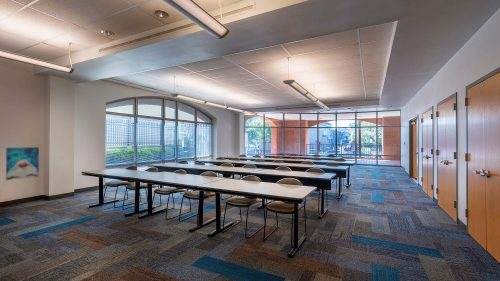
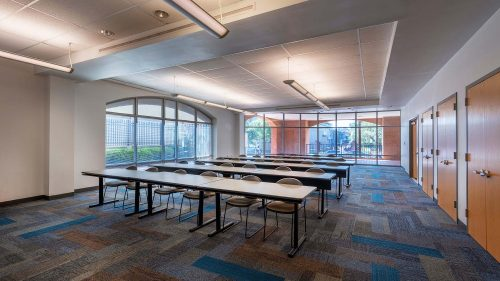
- wall art (23, 162)
